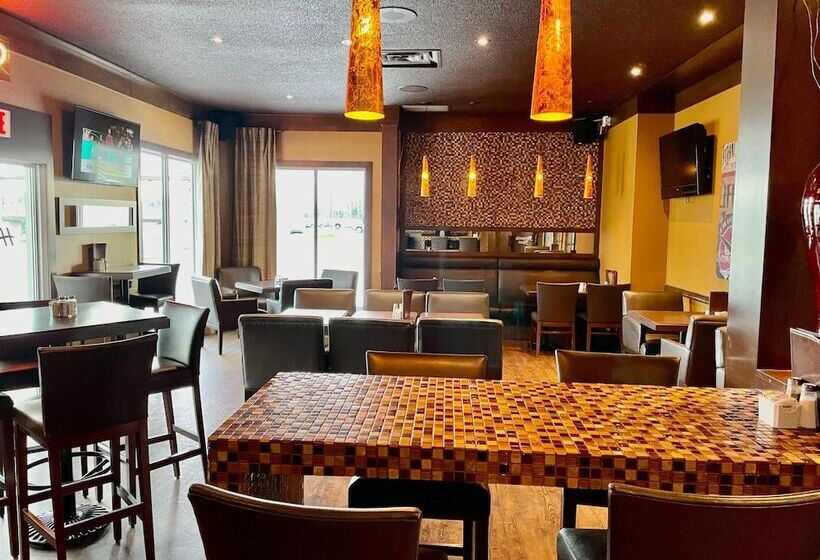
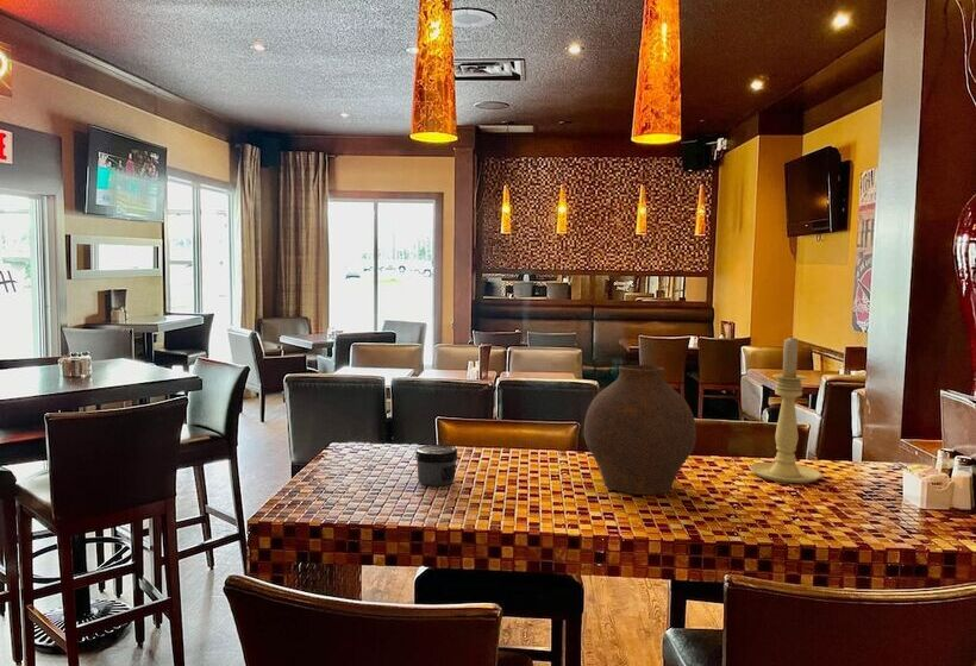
+ jar (436, 465)
+ vase (639, 426)
+ candle holder (788, 406)
